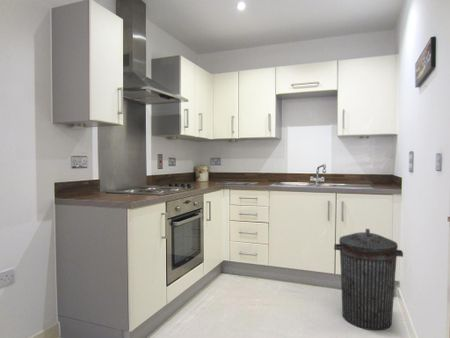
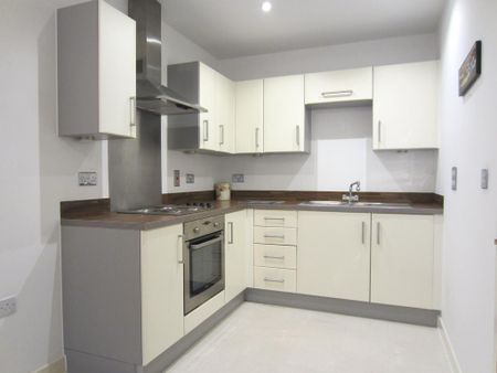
- trash can (366, 274)
